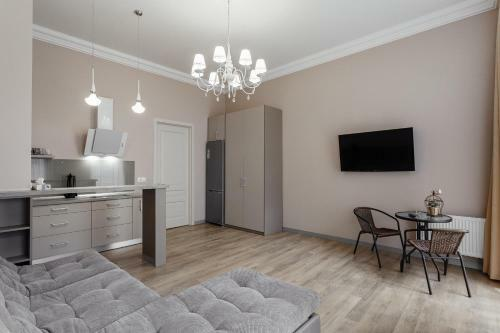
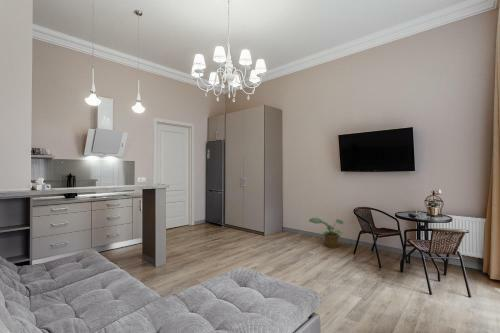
+ potted plant (327, 231)
